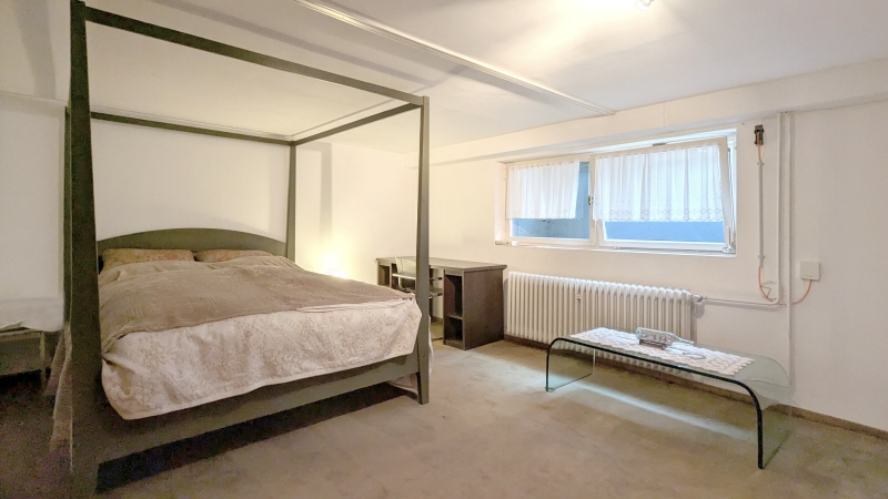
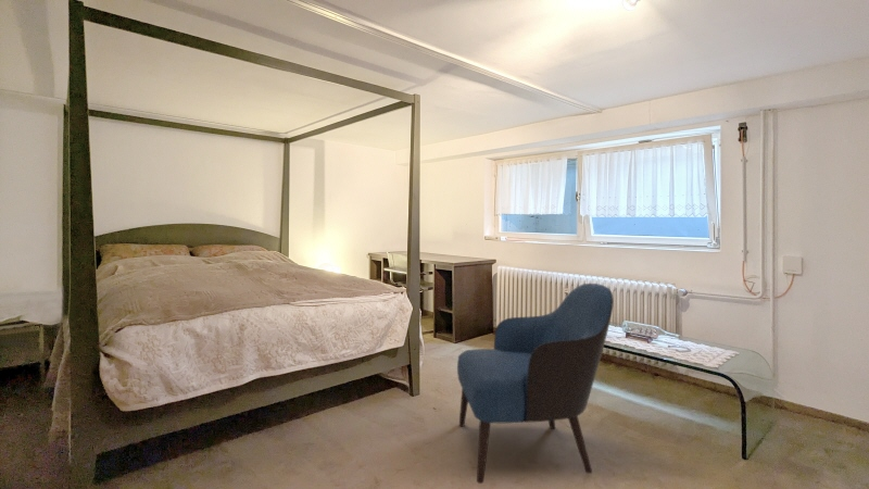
+ armchair (532, 366)
